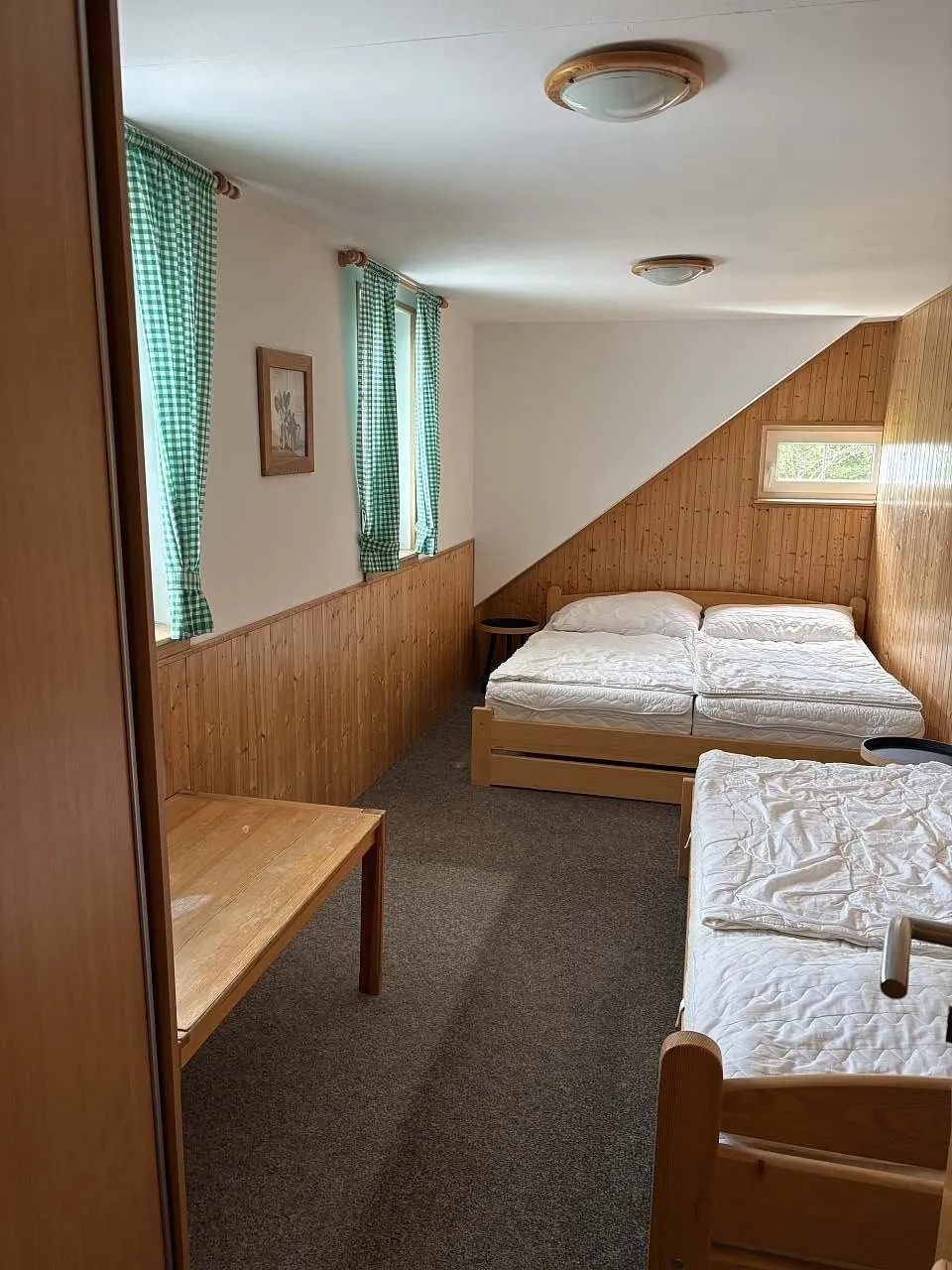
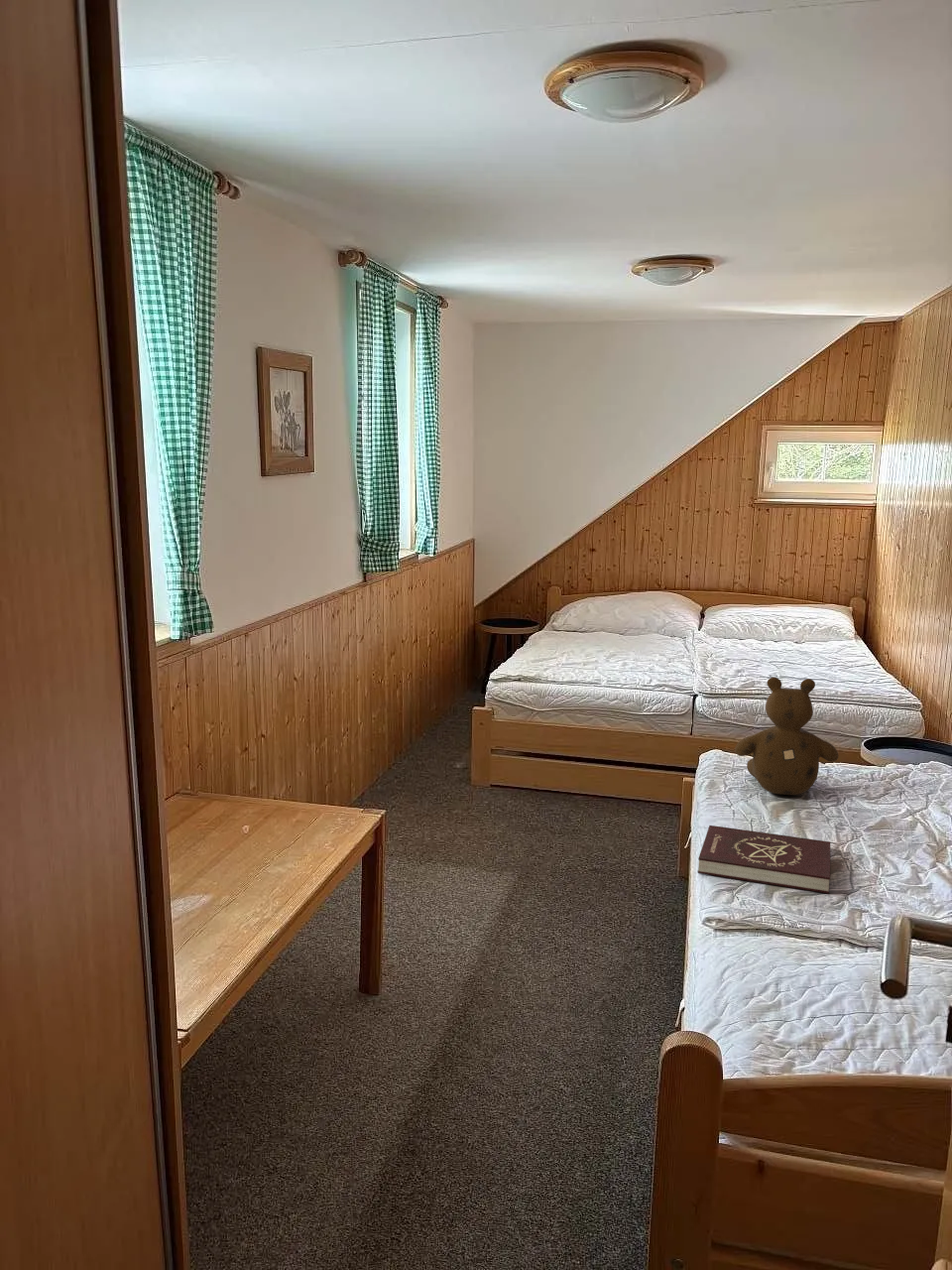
+ book (765, 856)
+ teddy bear (784, 730)
